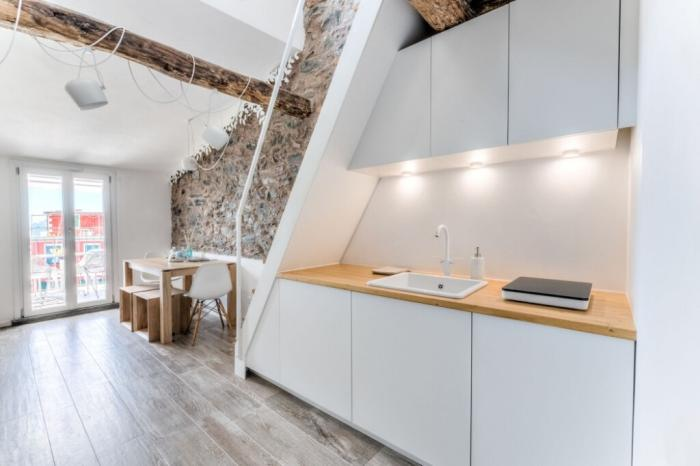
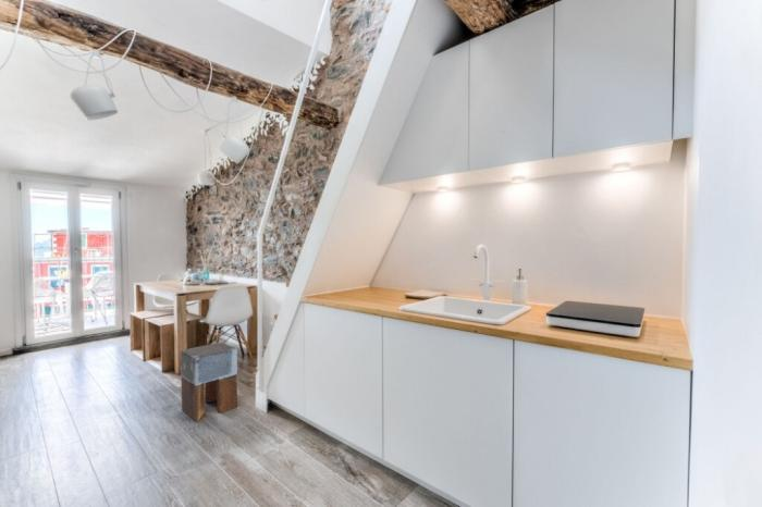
+ stool (209, 379)
